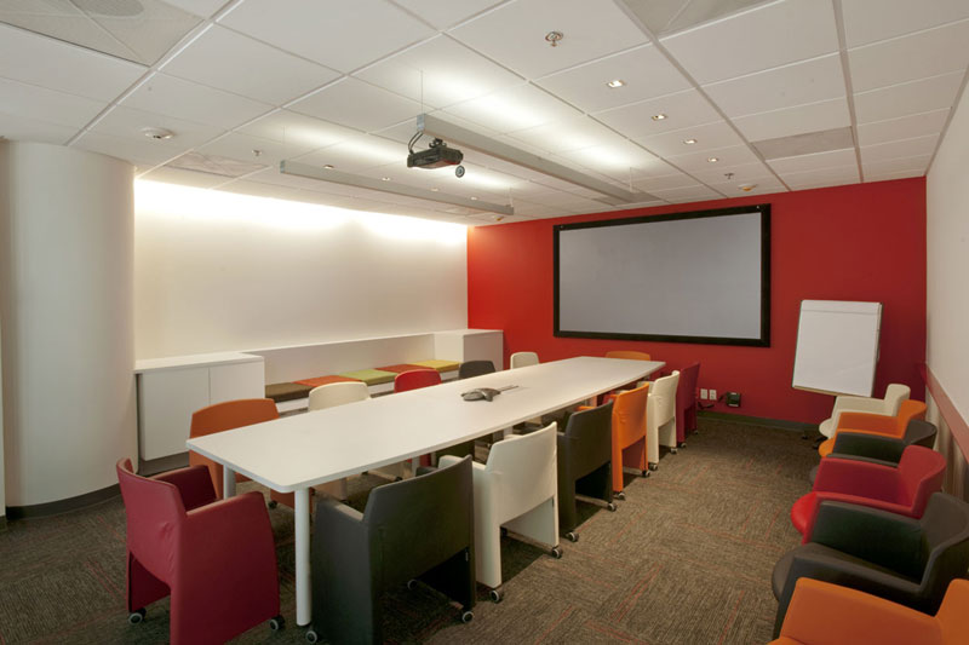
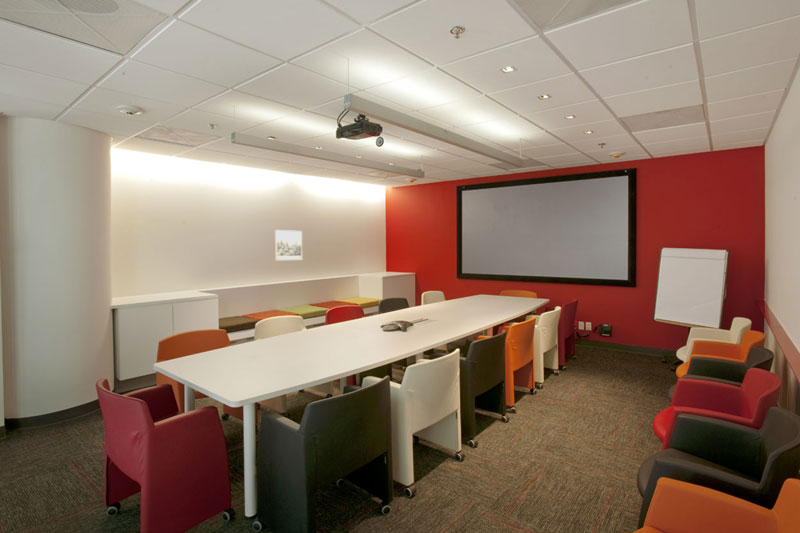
+ wall art (288, 245)
